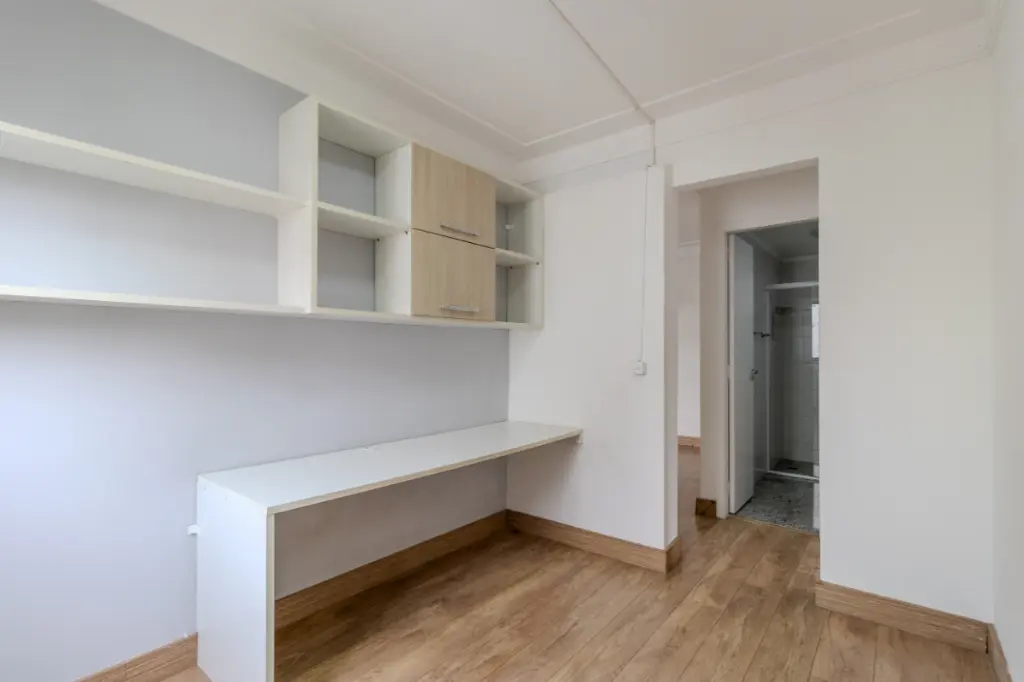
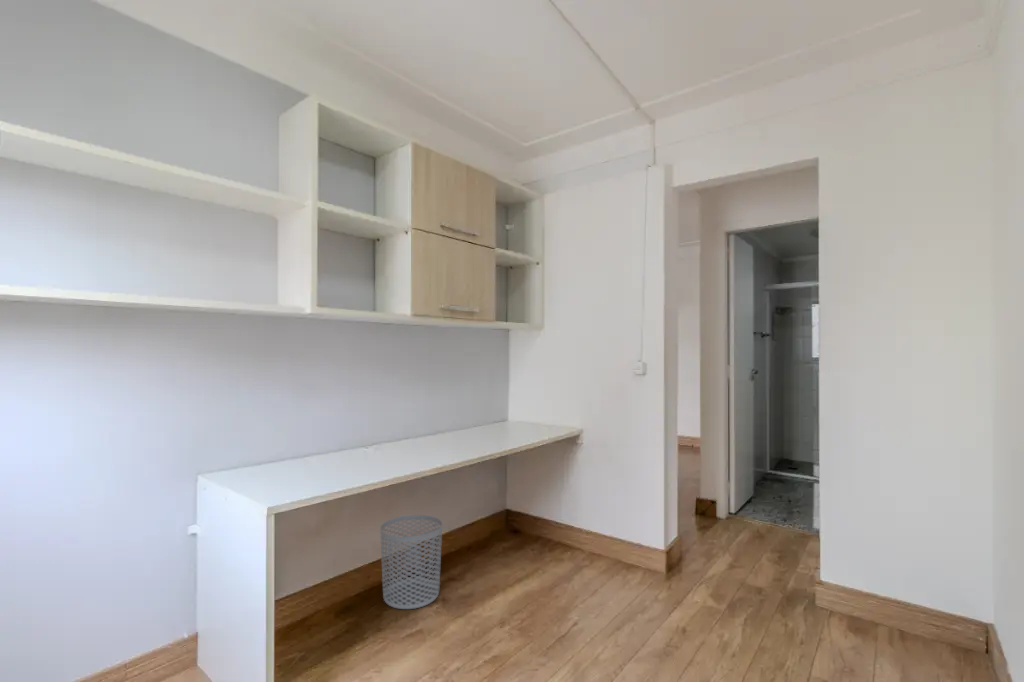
+ waste bin (411, 560)
